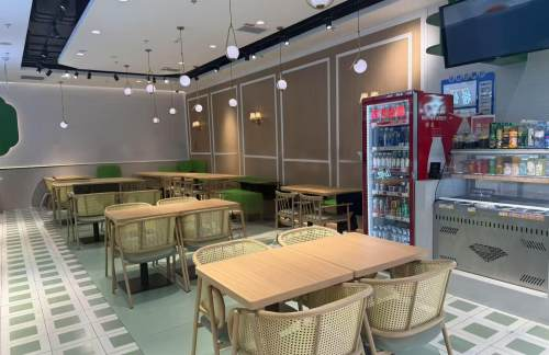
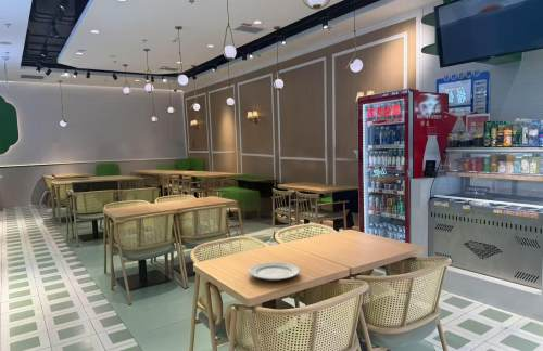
+ chinaware (274, 272)
